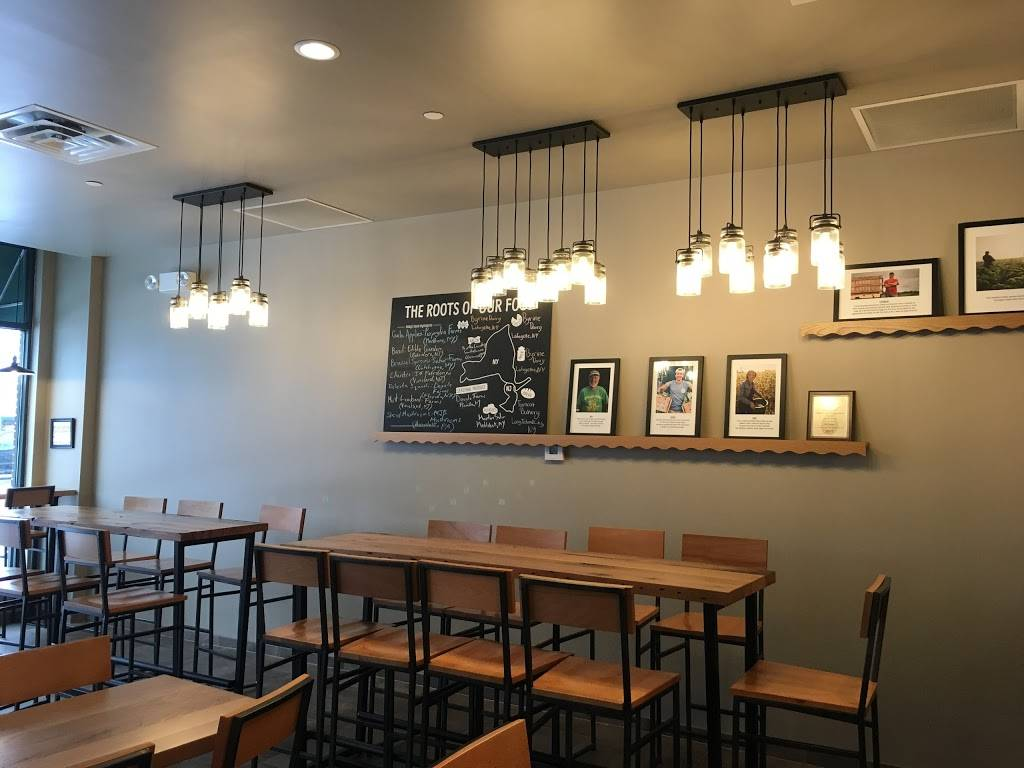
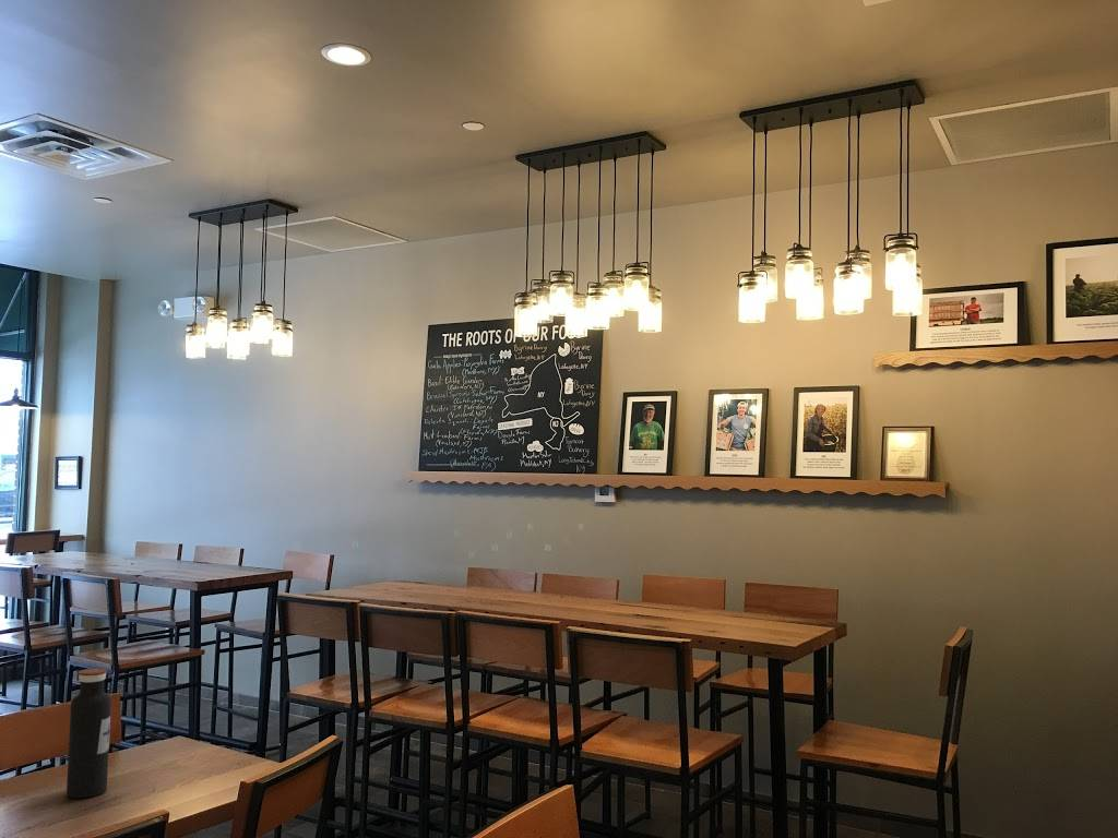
+ water bottle (90, 731)
